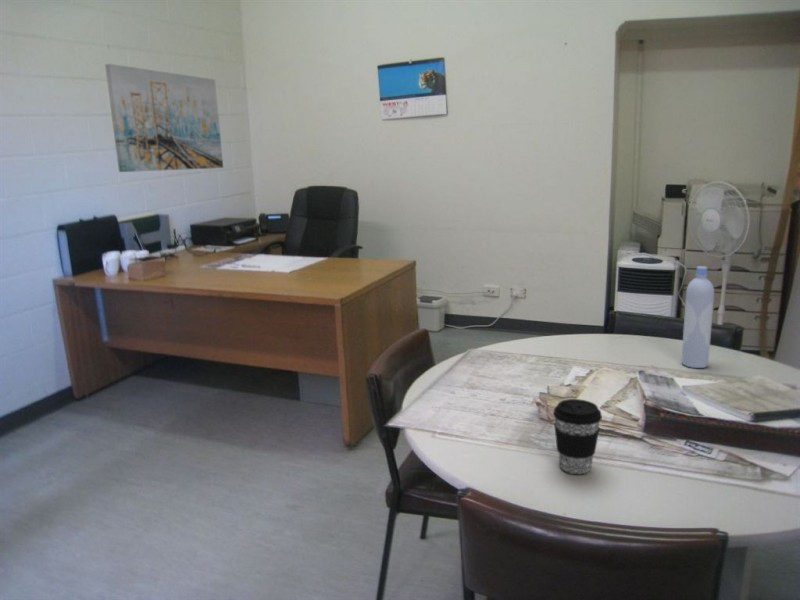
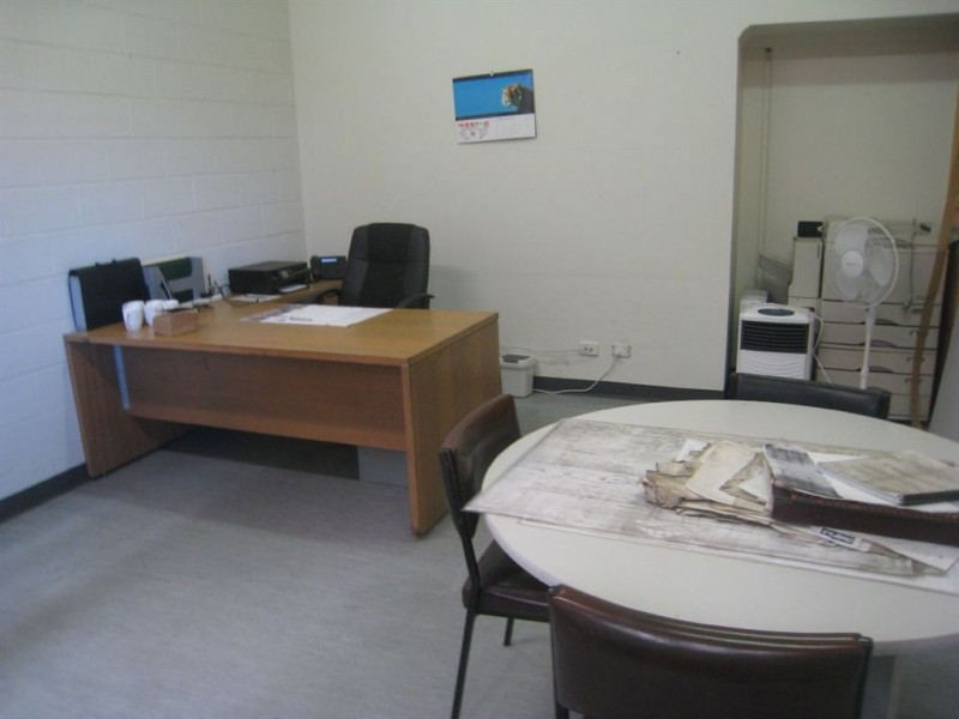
- bottle (698, 316)
- wall art (170, 122)
- coffee cup (576, 436)
